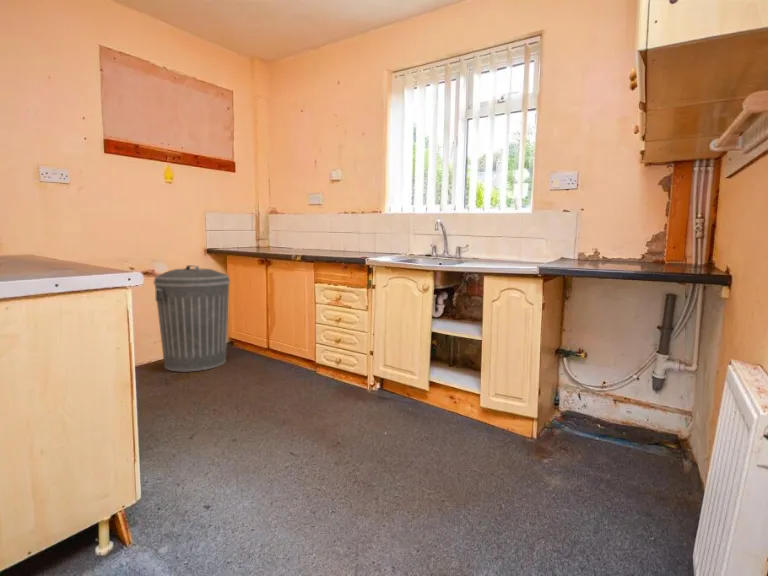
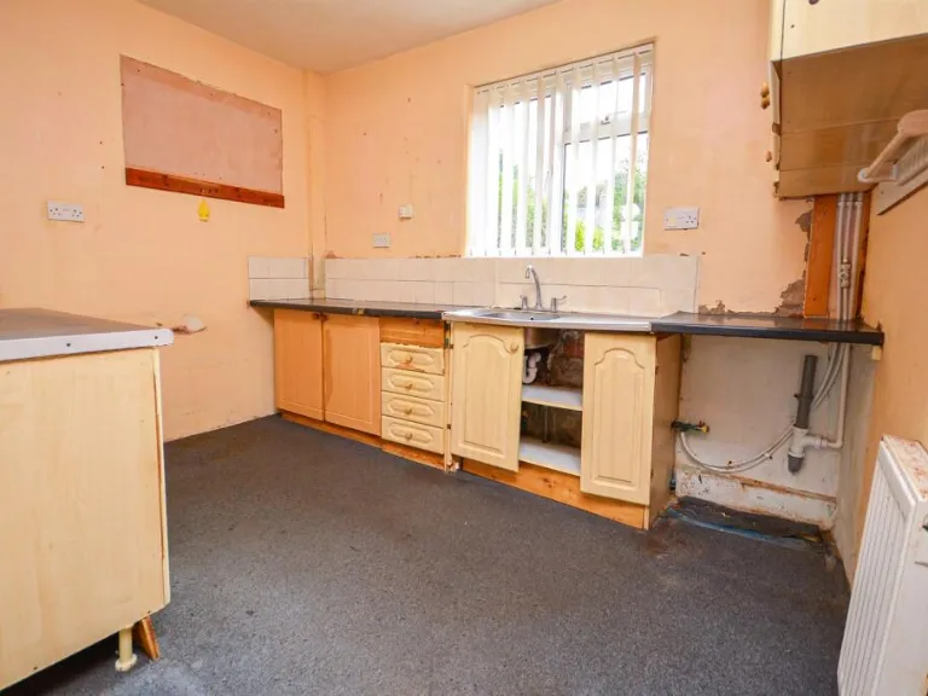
- trash can (194, 314)
